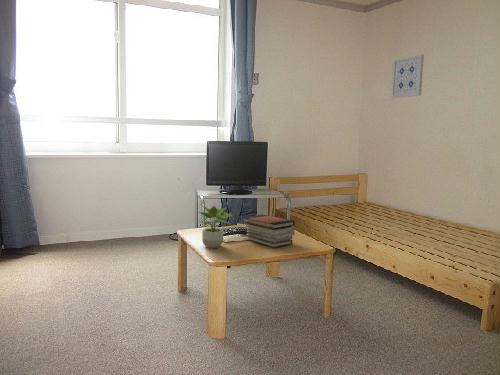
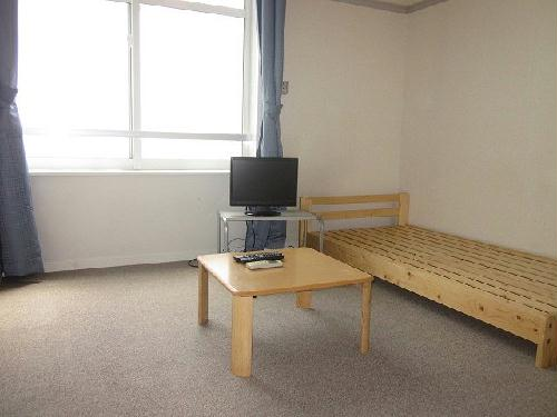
- wall art (406, 77)
- book stack (268, 230)
- potted plant (214, 225)
